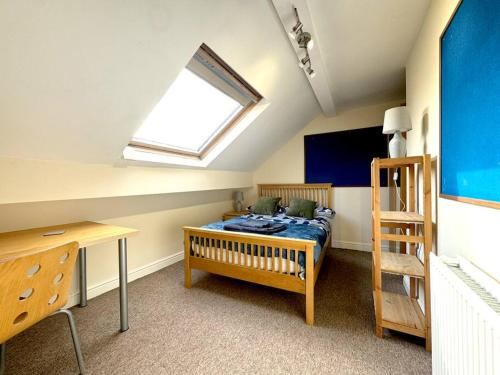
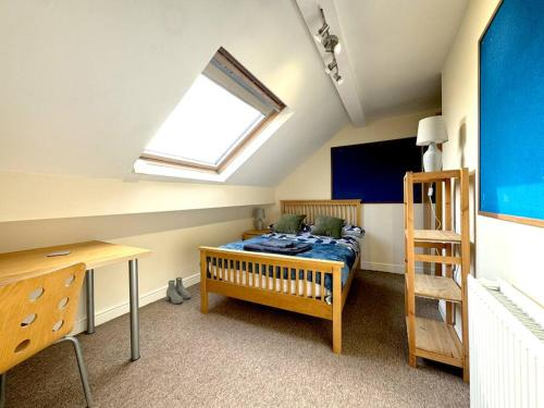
+ boots (177, 289)
